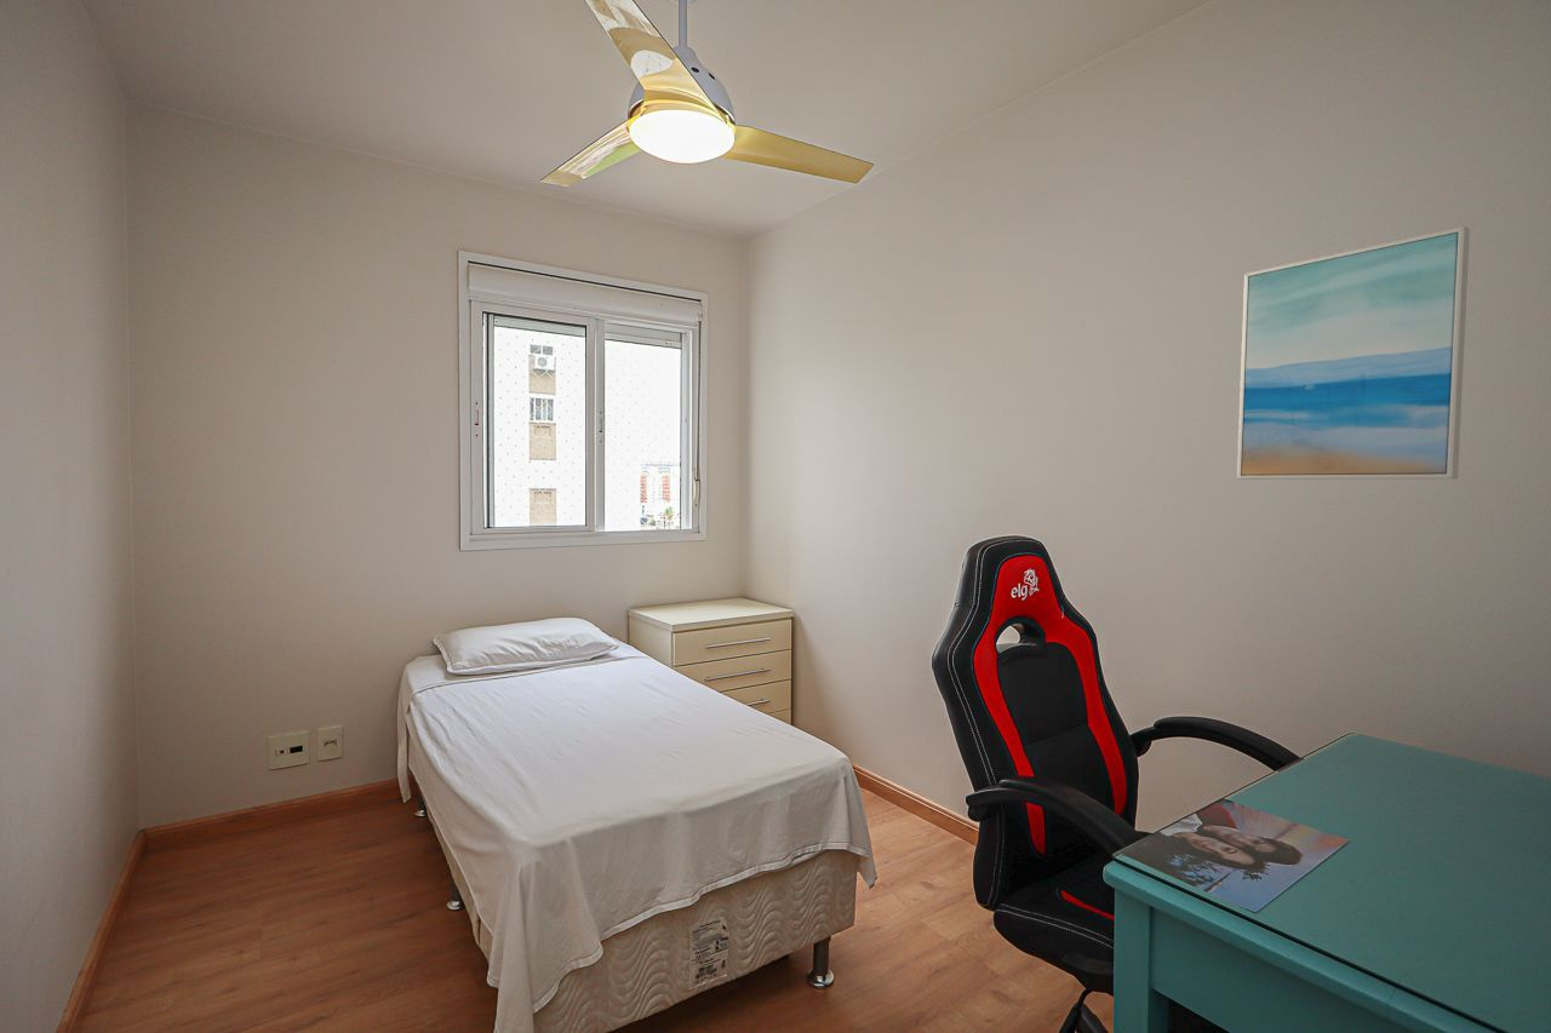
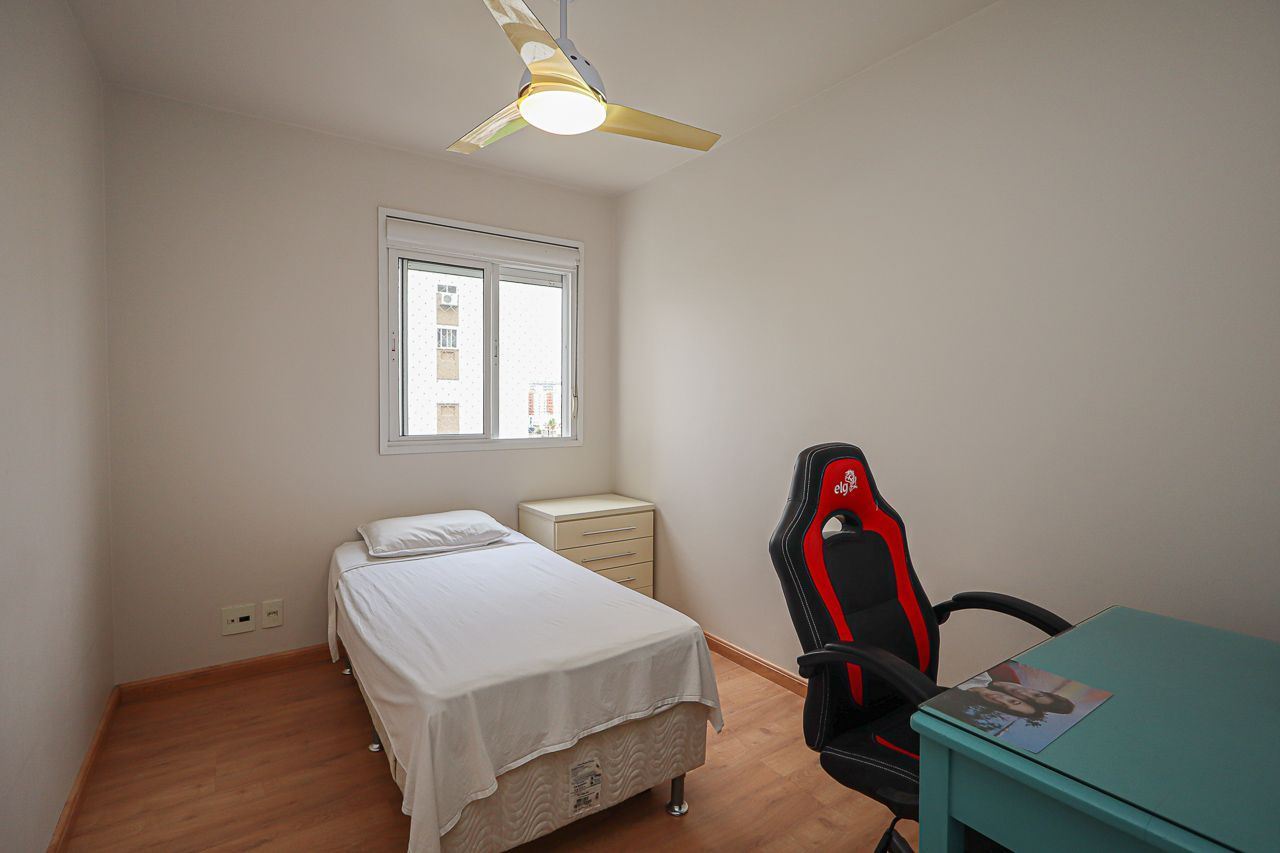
- wall art (1341, 366)
